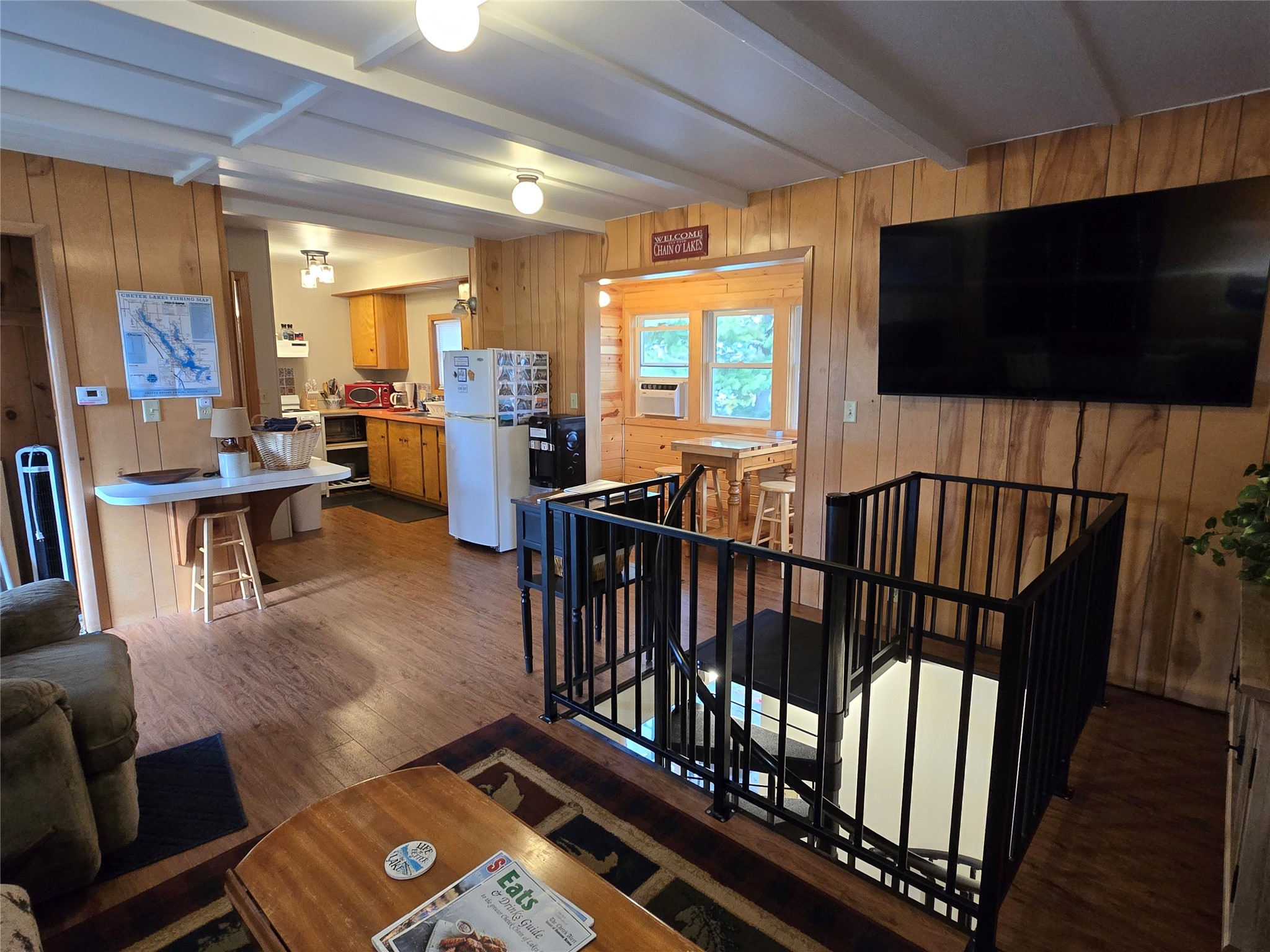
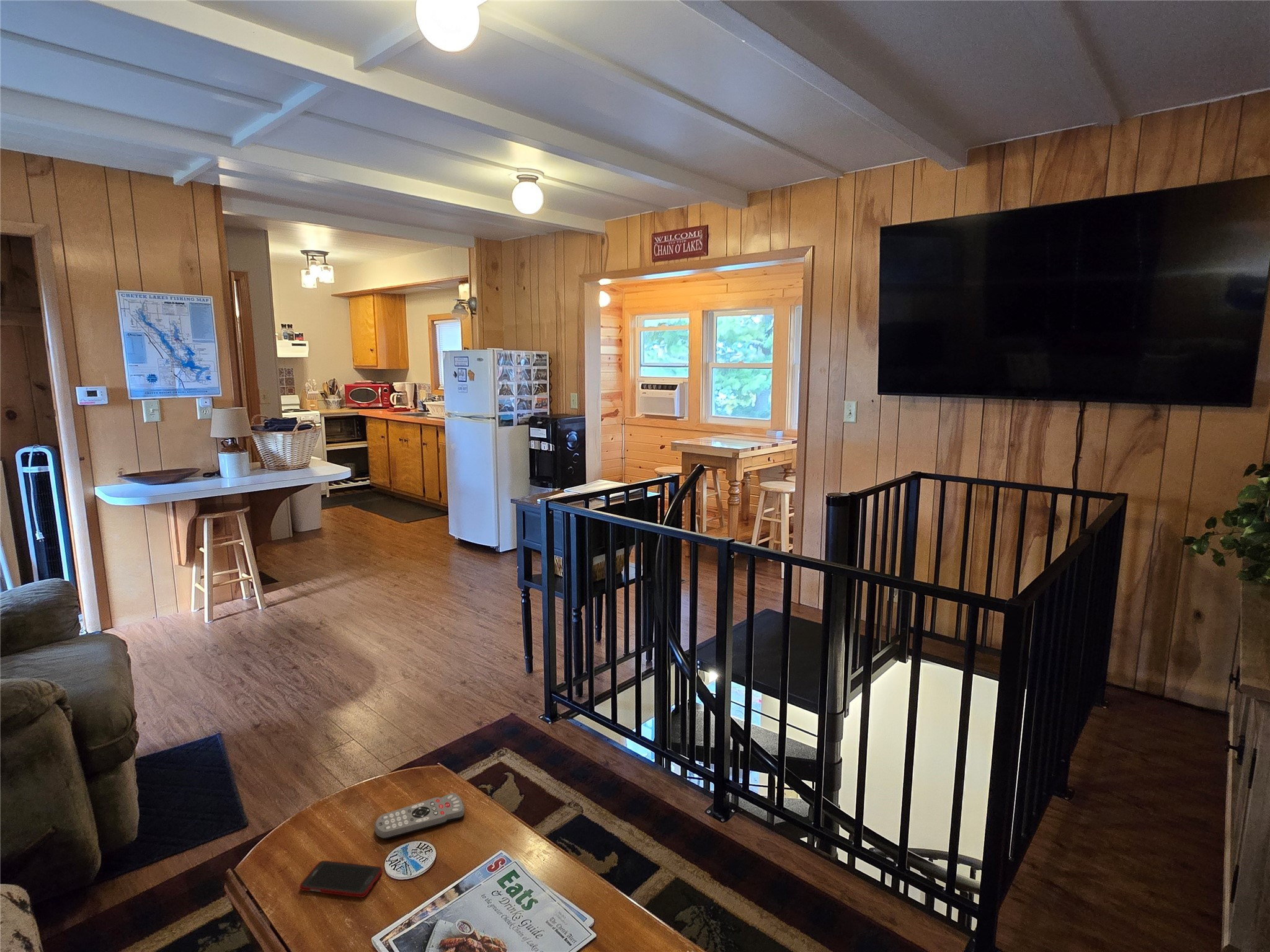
+ cell phone (342, 878)
+ remote control (420, 816)
